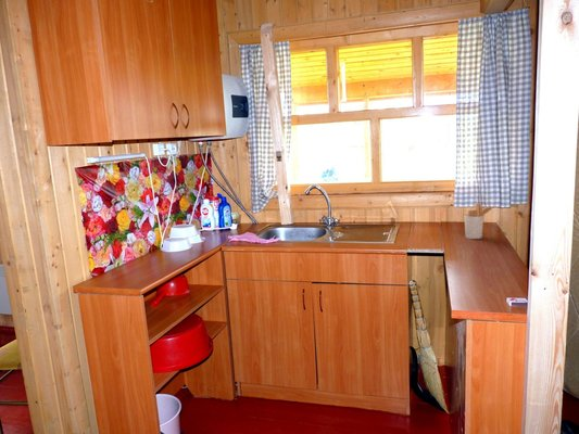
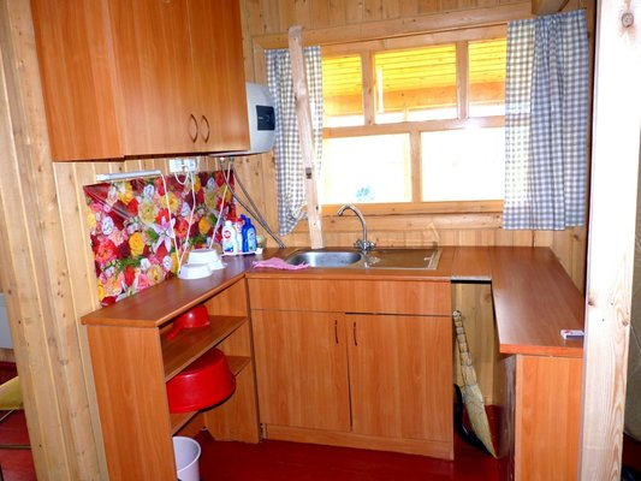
- utensil holder (478, 220)
